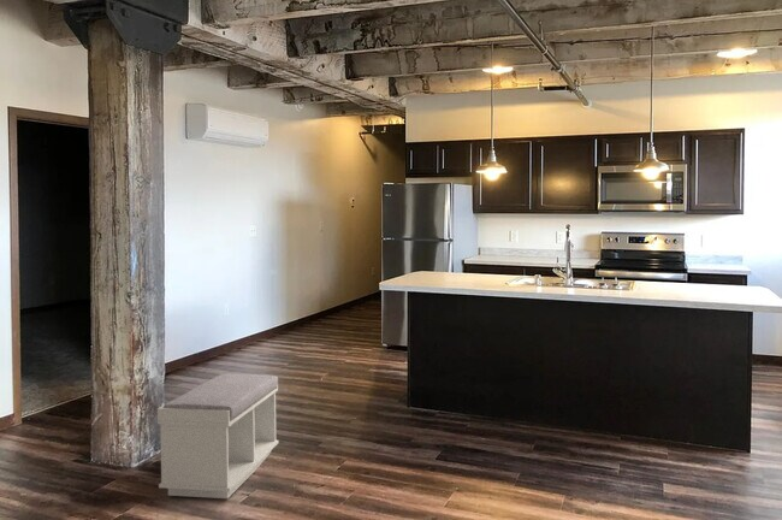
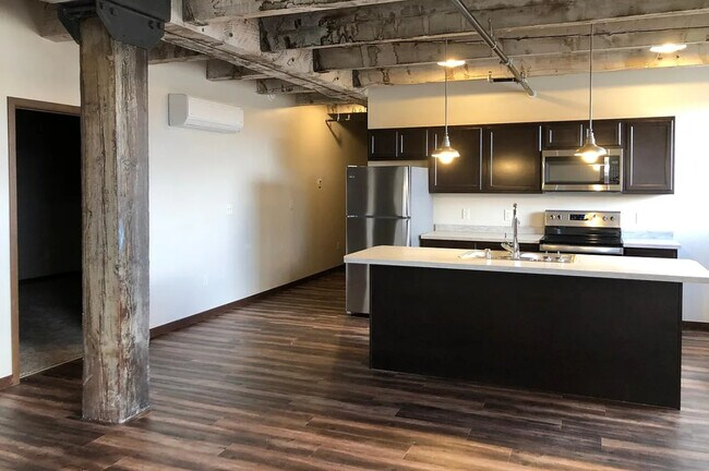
- bench (225, 430)
